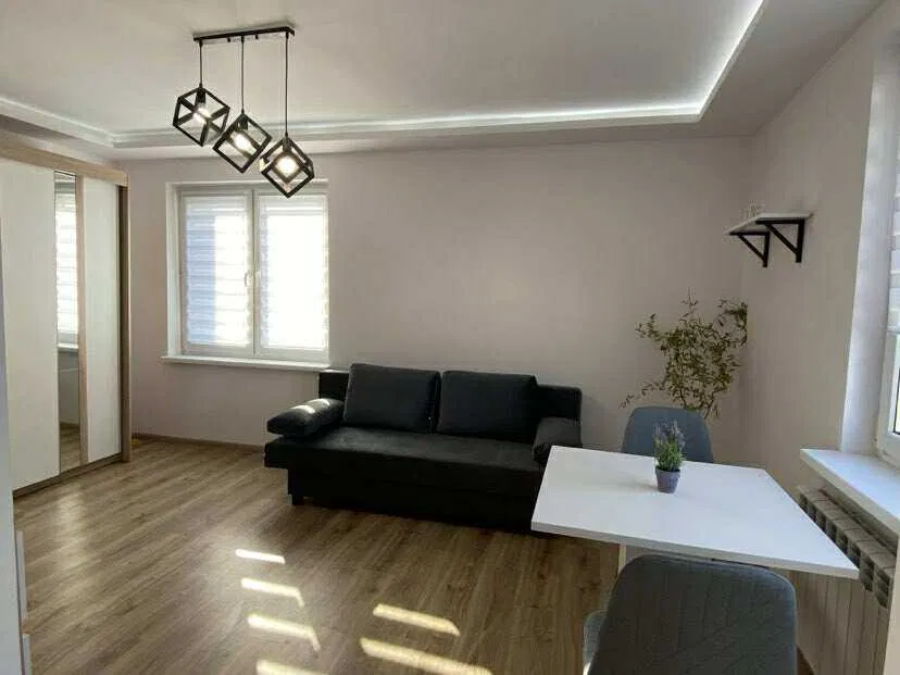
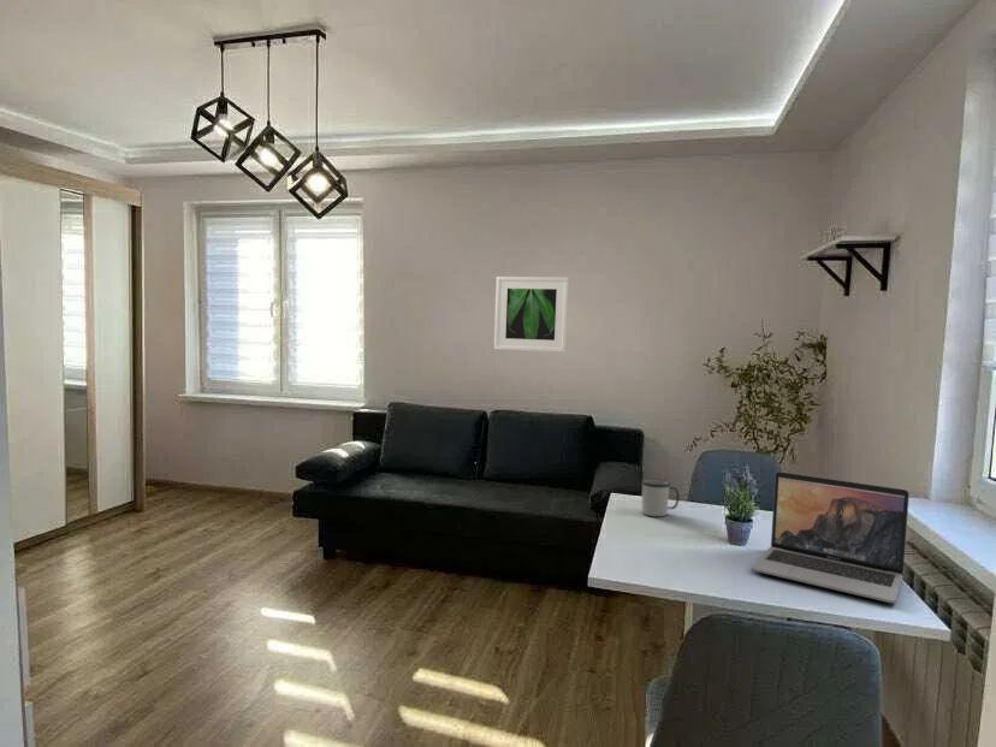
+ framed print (530, 314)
+ mug (658, 497)
+ laptop (828, 530)
